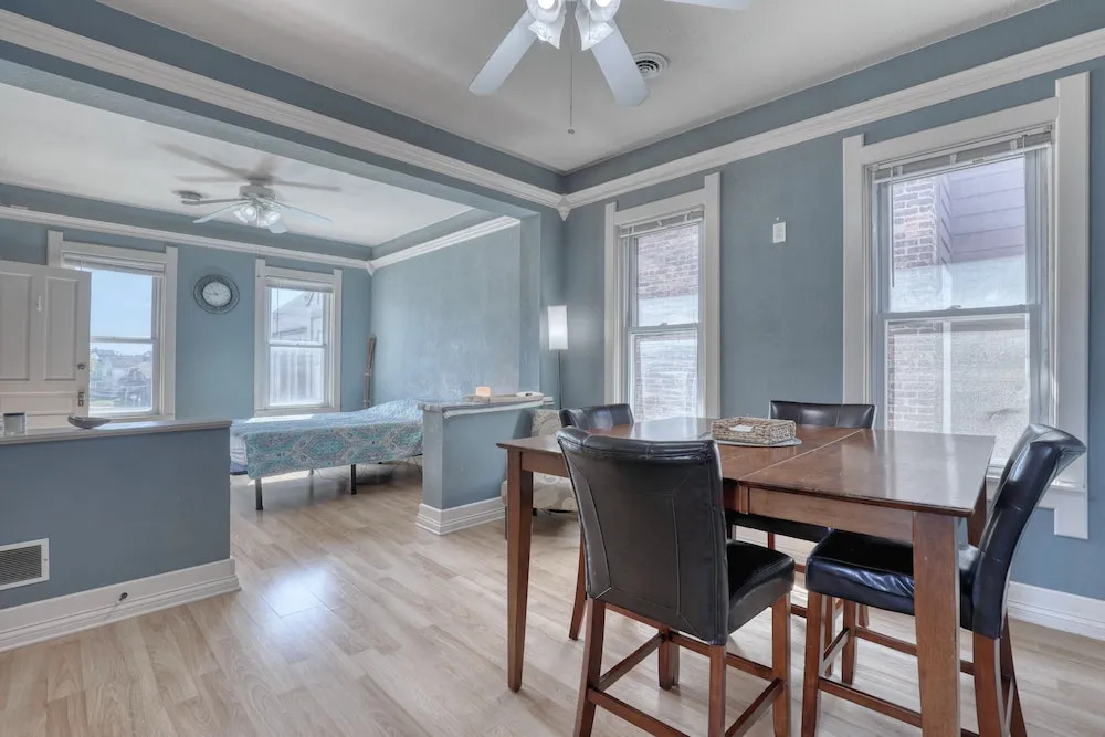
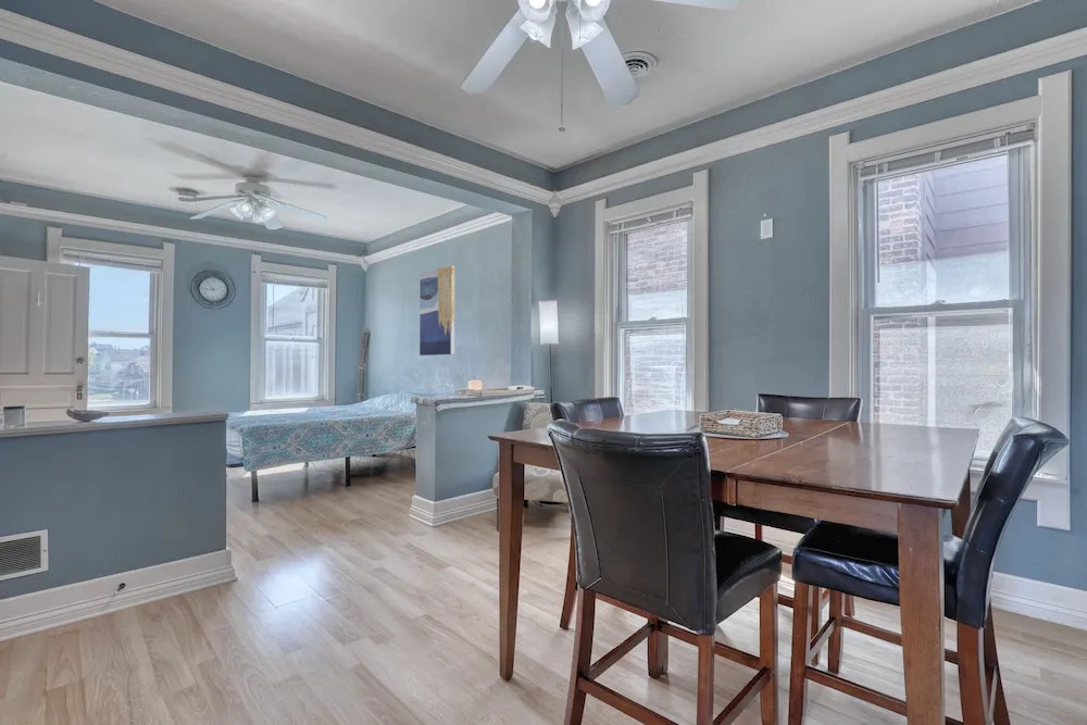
+ wall art (436, 312)
